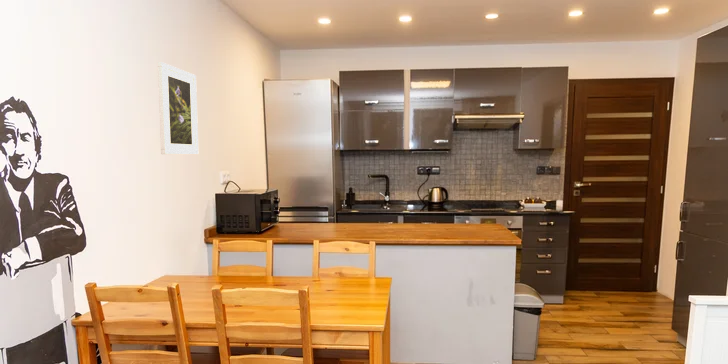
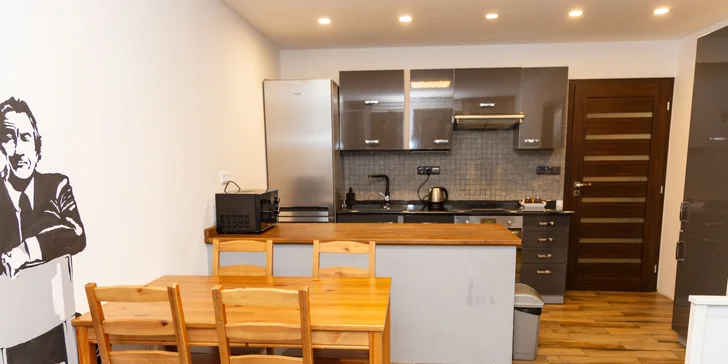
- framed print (179, 112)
